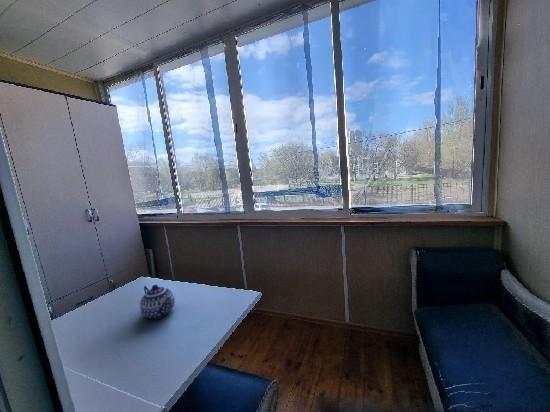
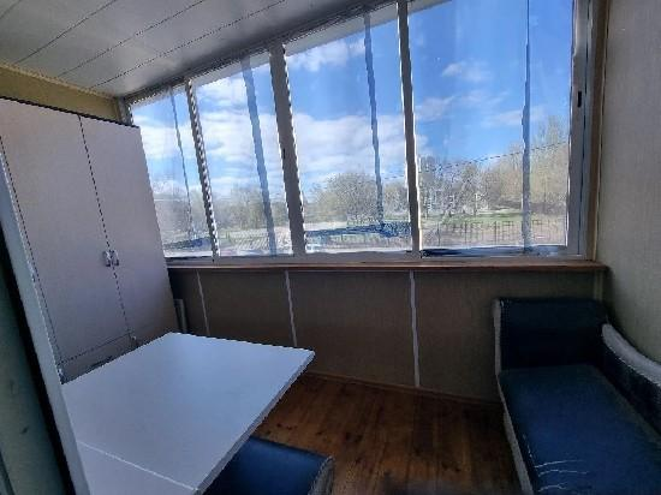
- teapot (156, 299)
